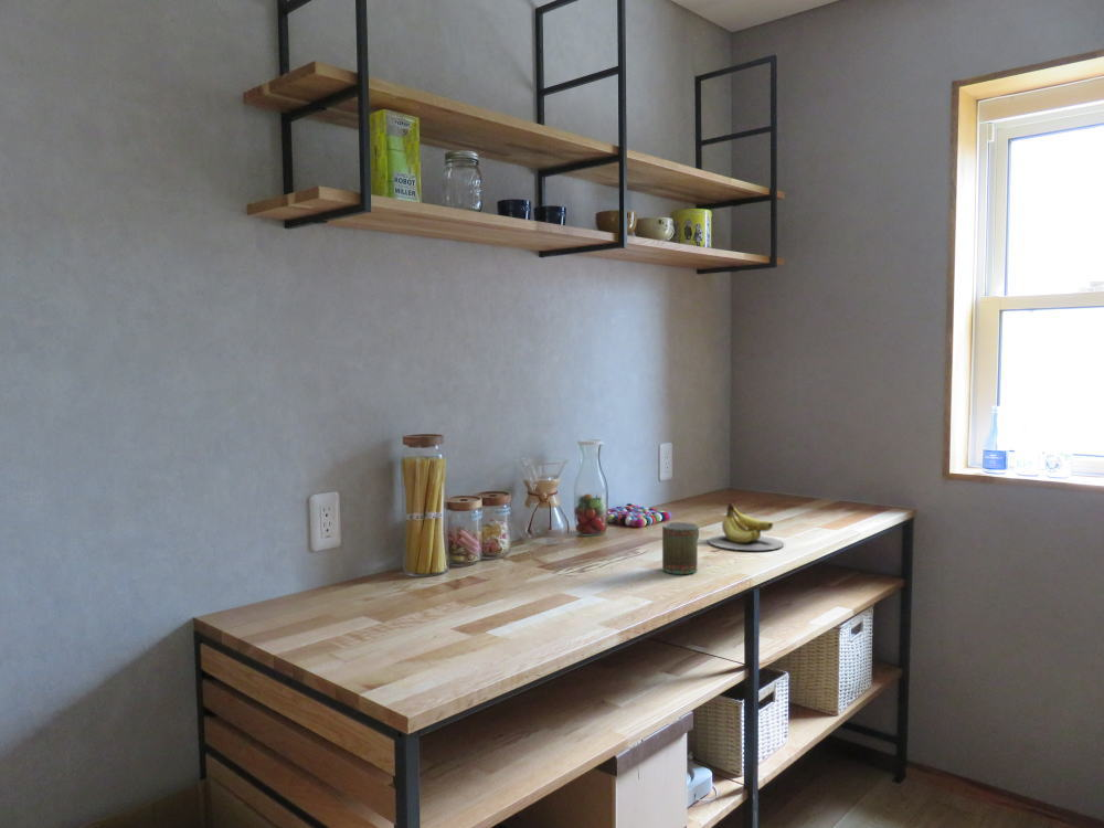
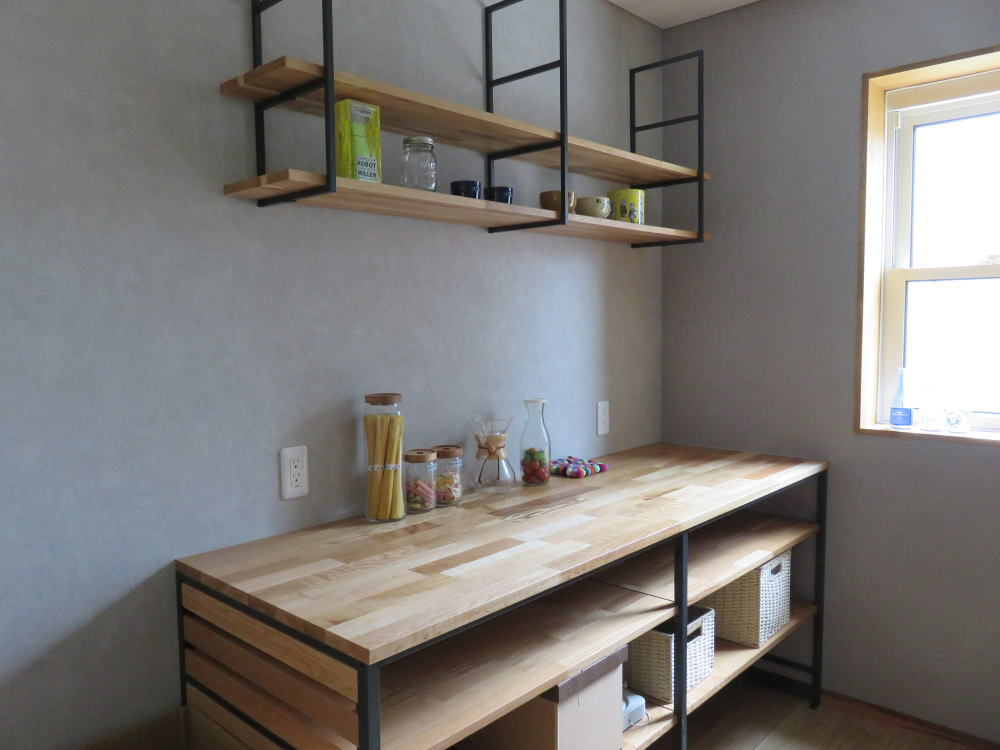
- mug (683, 545)
- banana (745, 523)
